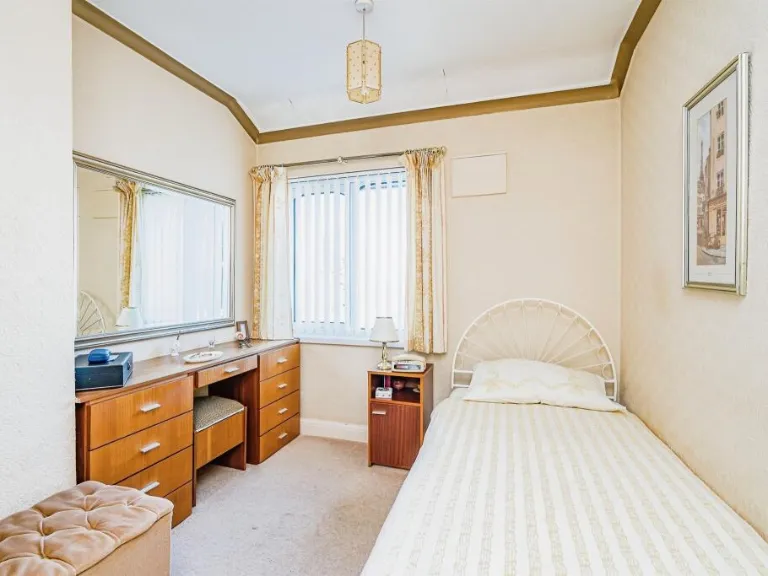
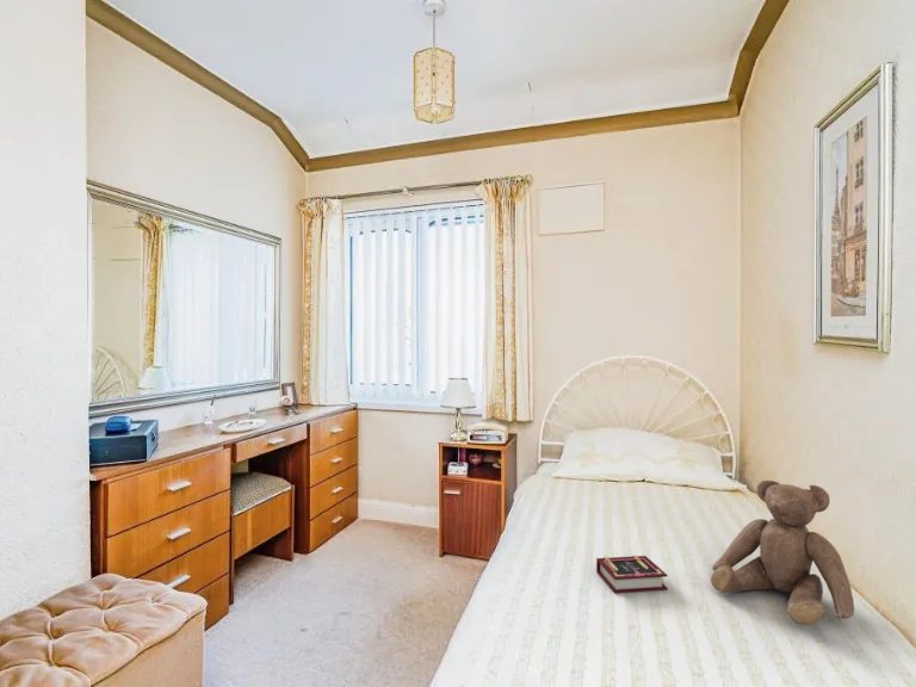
+ teddy bear (775, 543)
+ book (630, 571)
